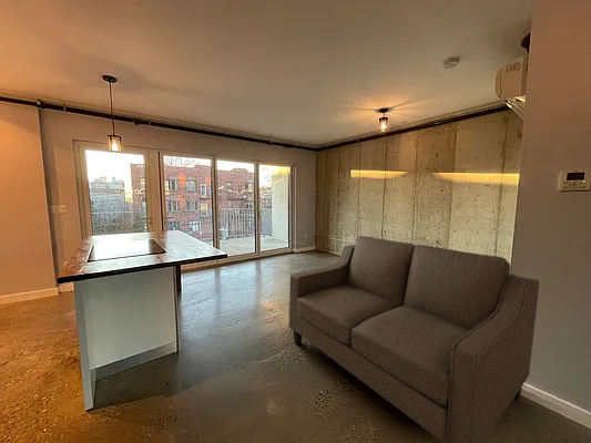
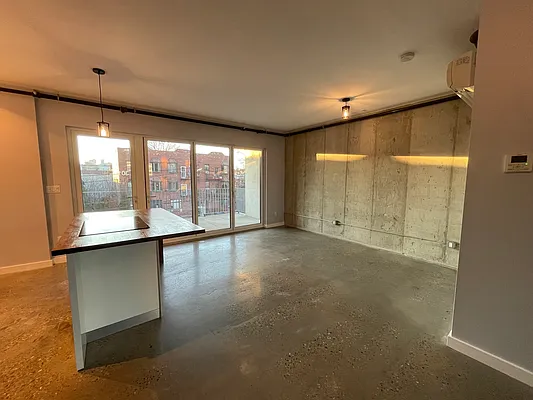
- sofa (391, 308)
